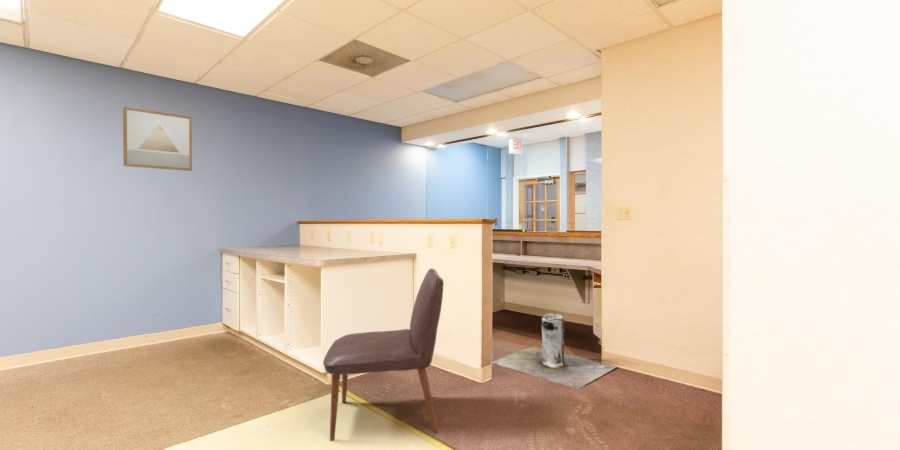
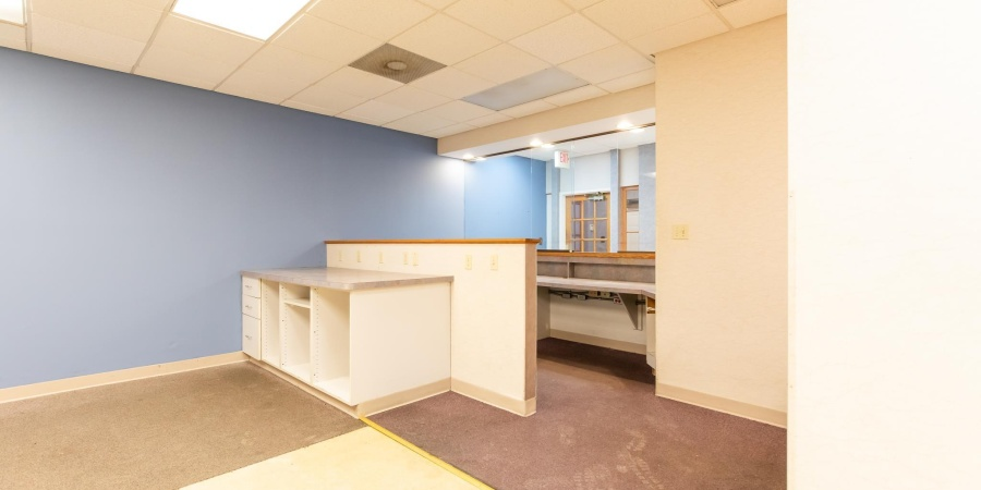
- wall art (159, 140)
- trash can (553, 340)
- chair (386, 344)
